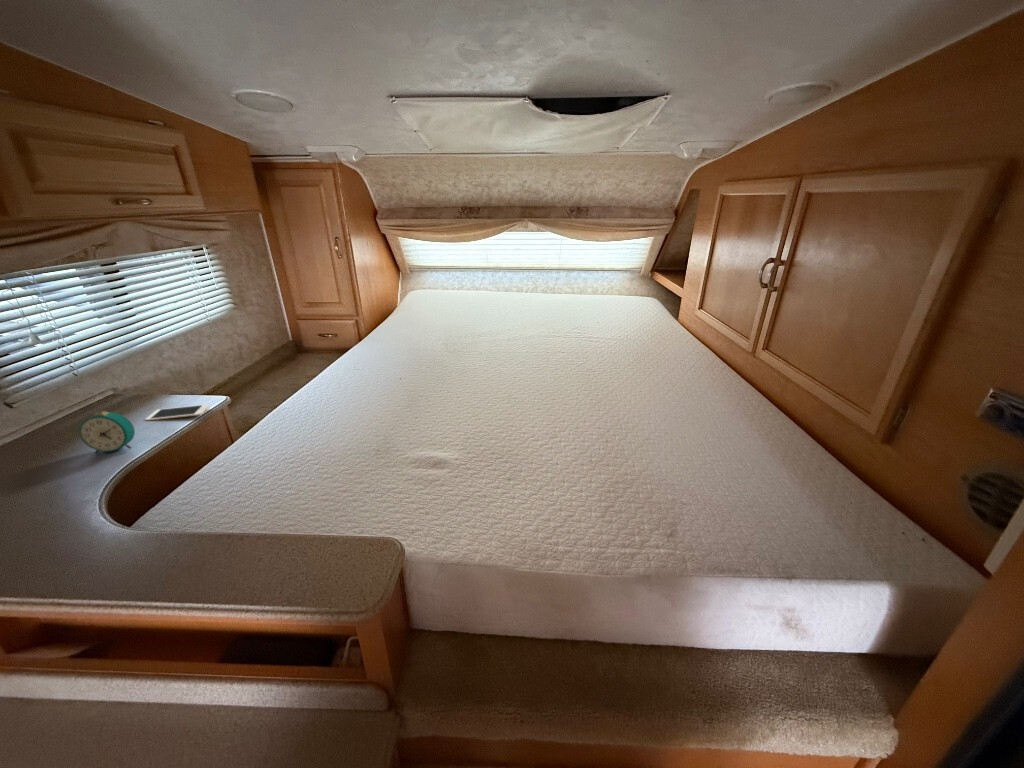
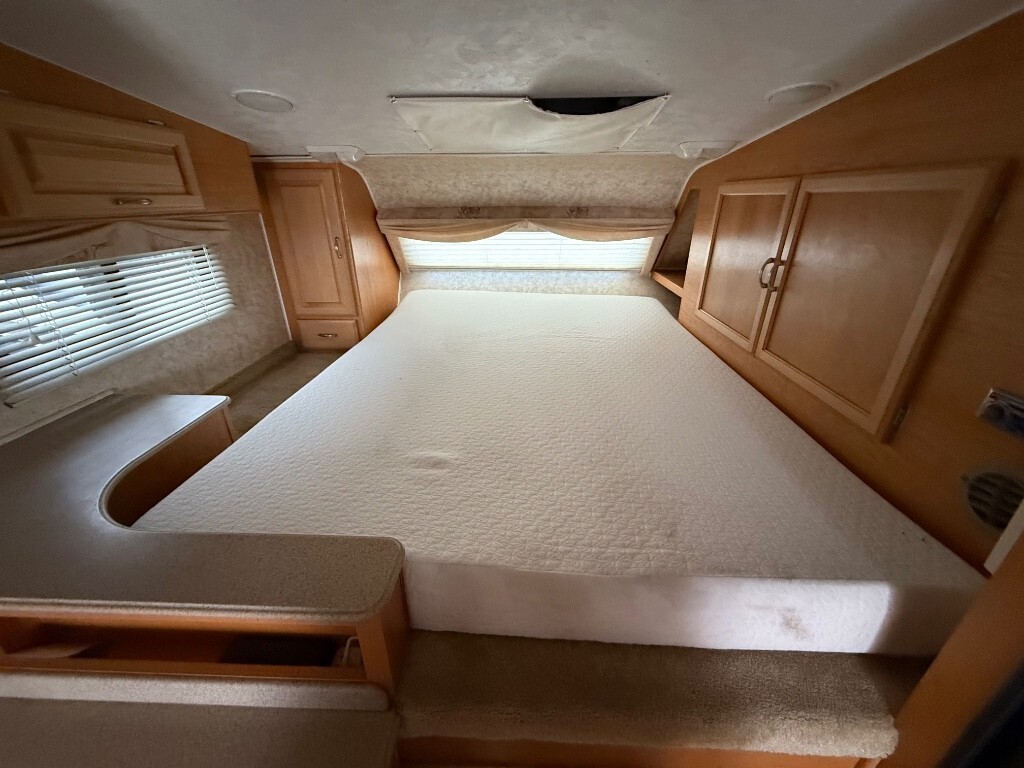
- cell phone (178, 412)
- alarm clock (109, 429)
